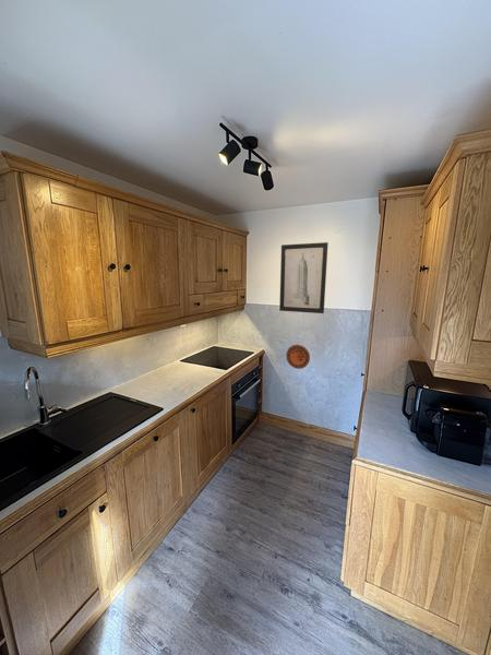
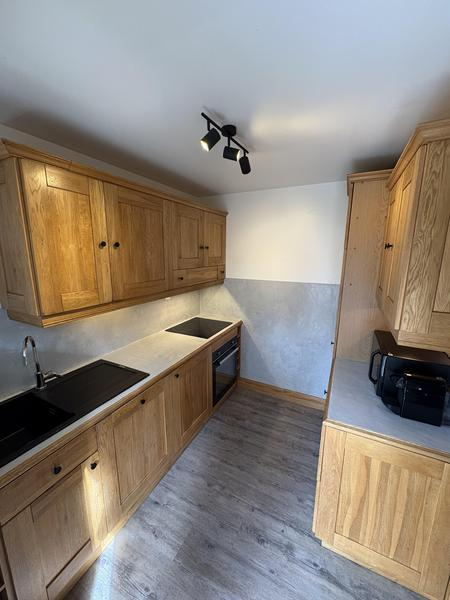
- wall art (302, 278)
- decorative plate (298, 356)
